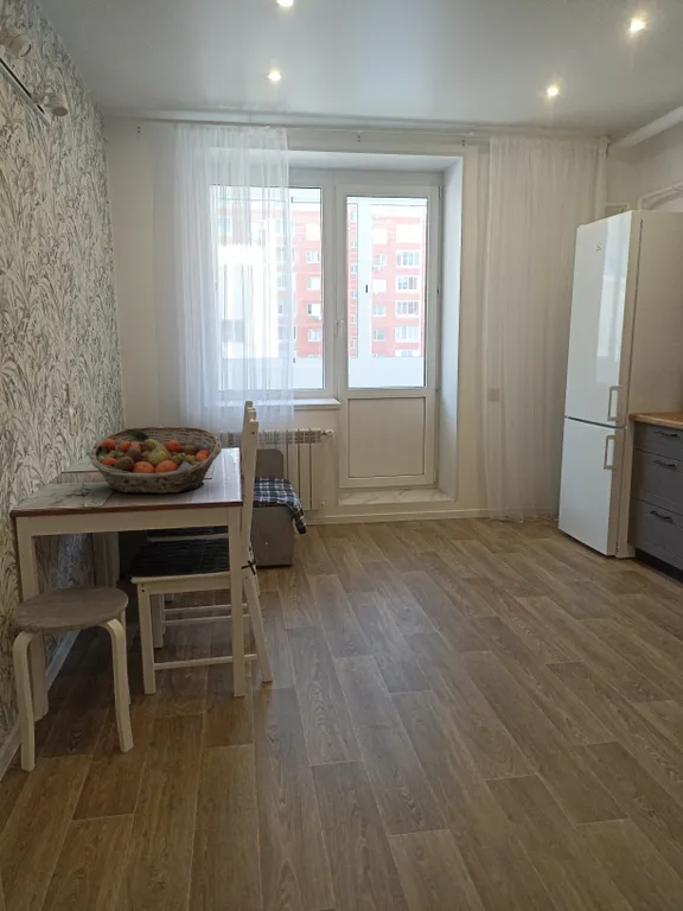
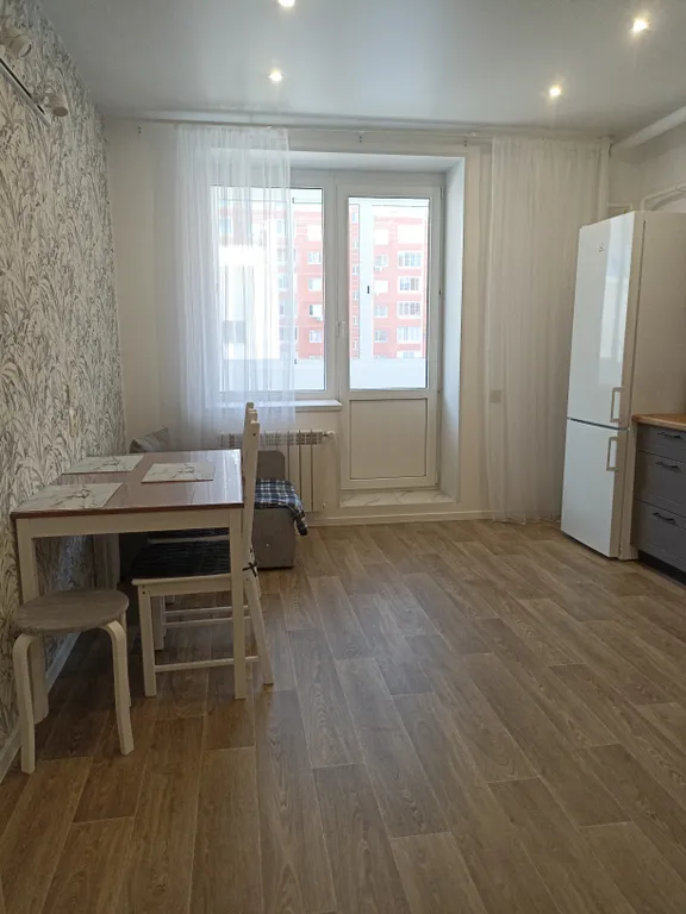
- fruit basket (157, 458)
